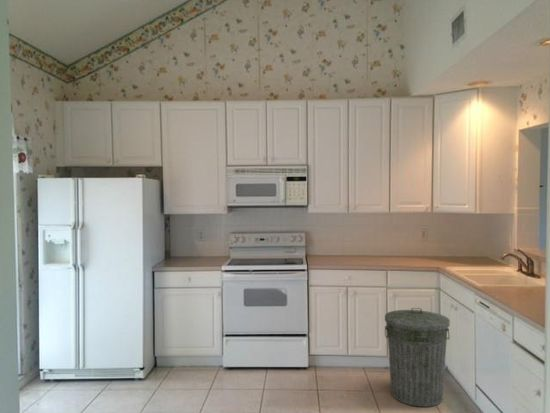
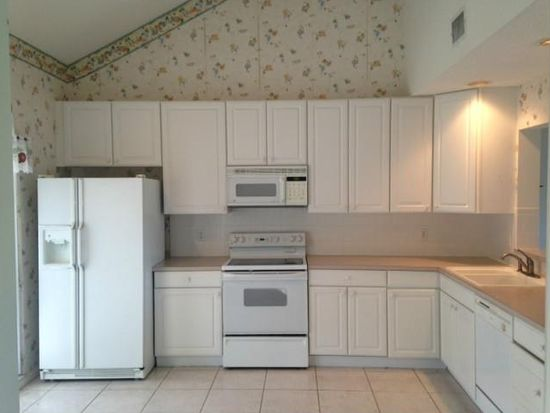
- trash can (416, 351)
